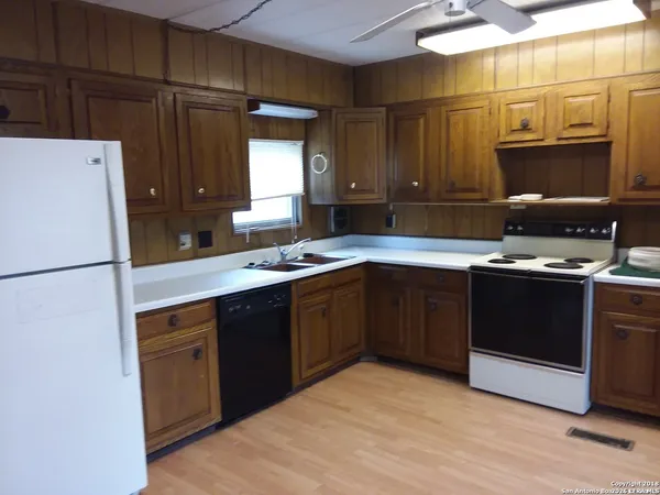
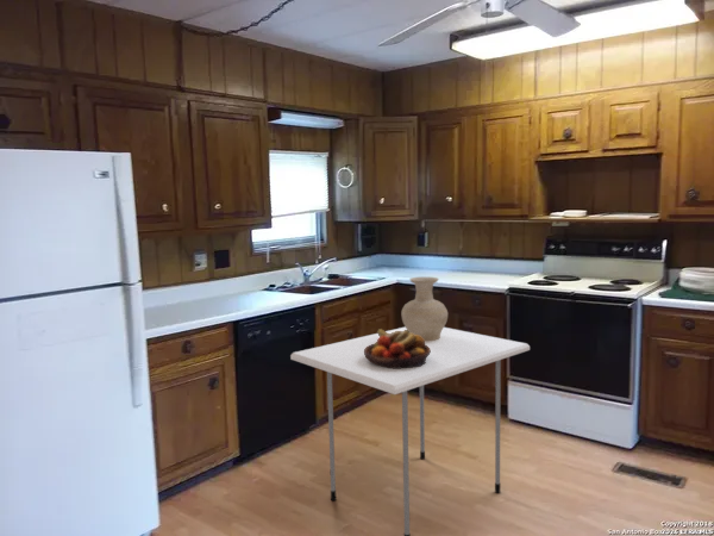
+ vase (424, 307)
+ fruit bowl (396, 345)
+ dining table (407, 423)
